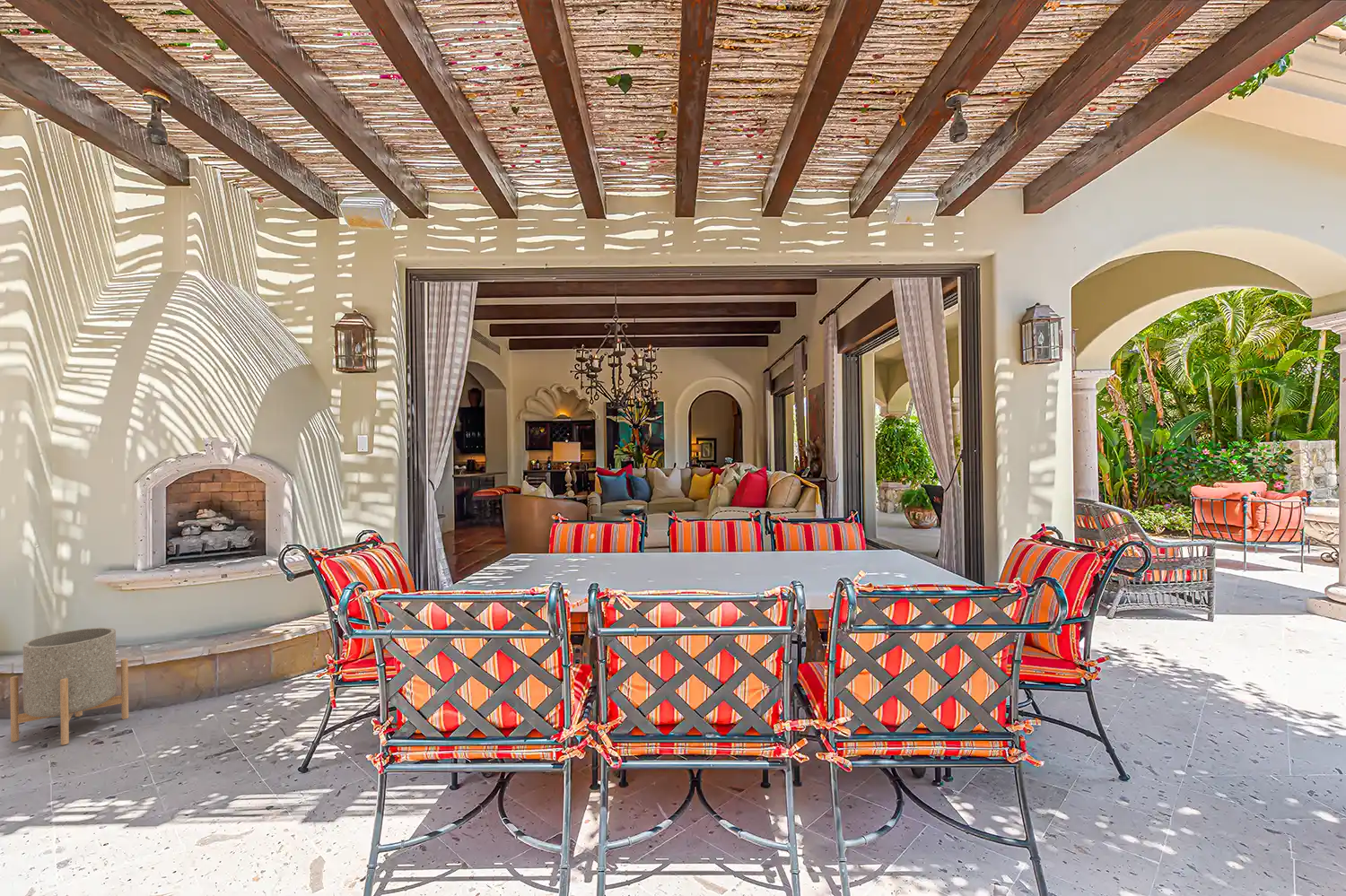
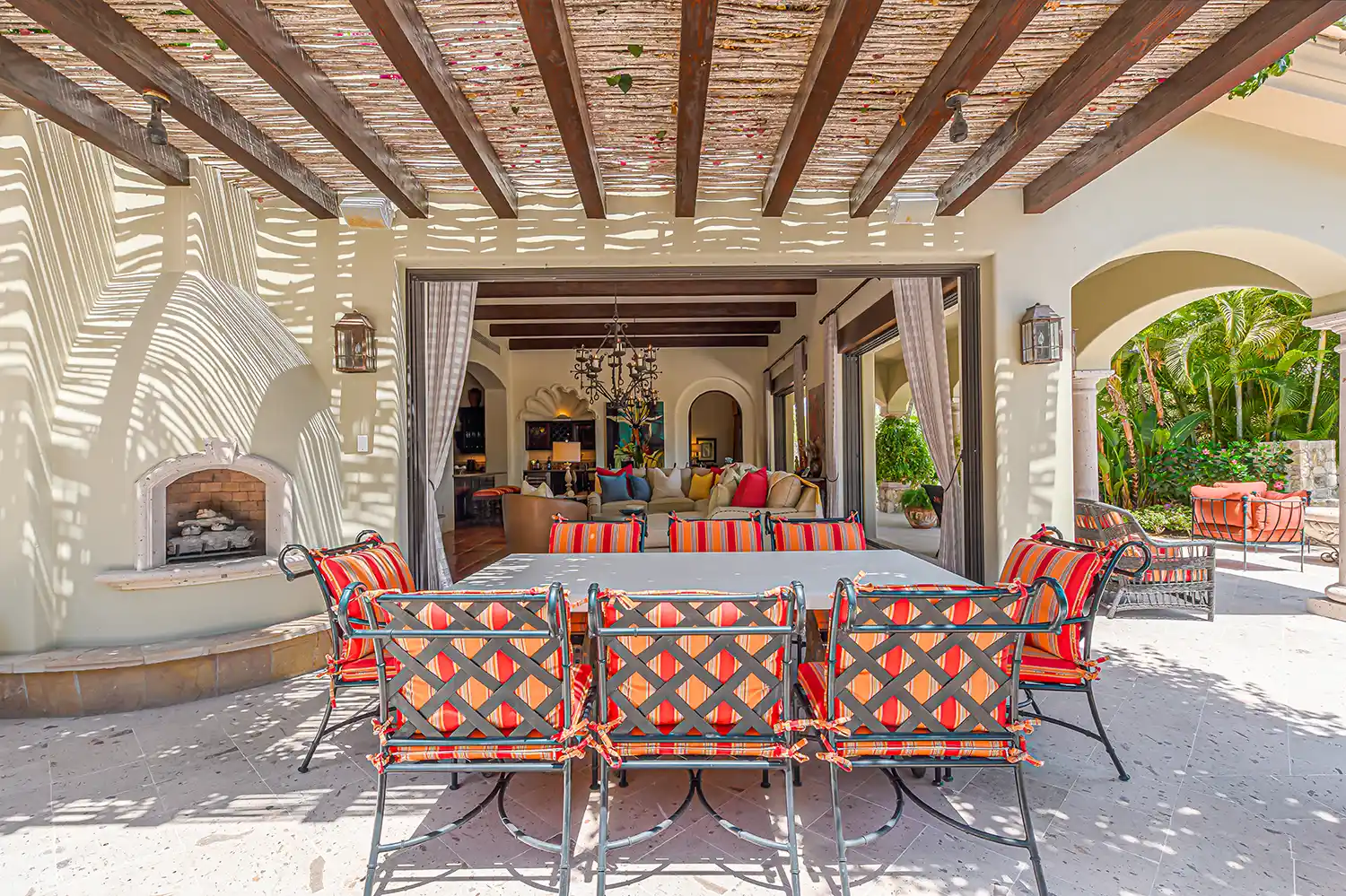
- planter (71, 683)
